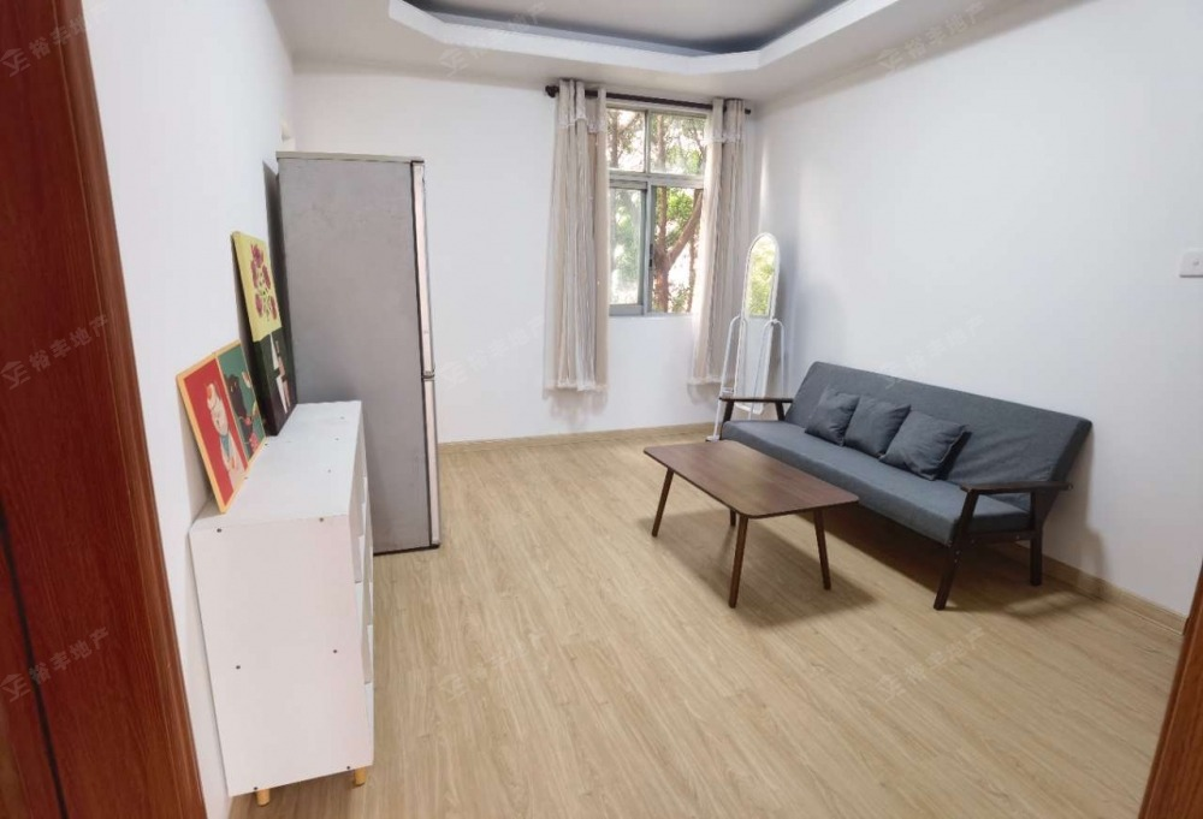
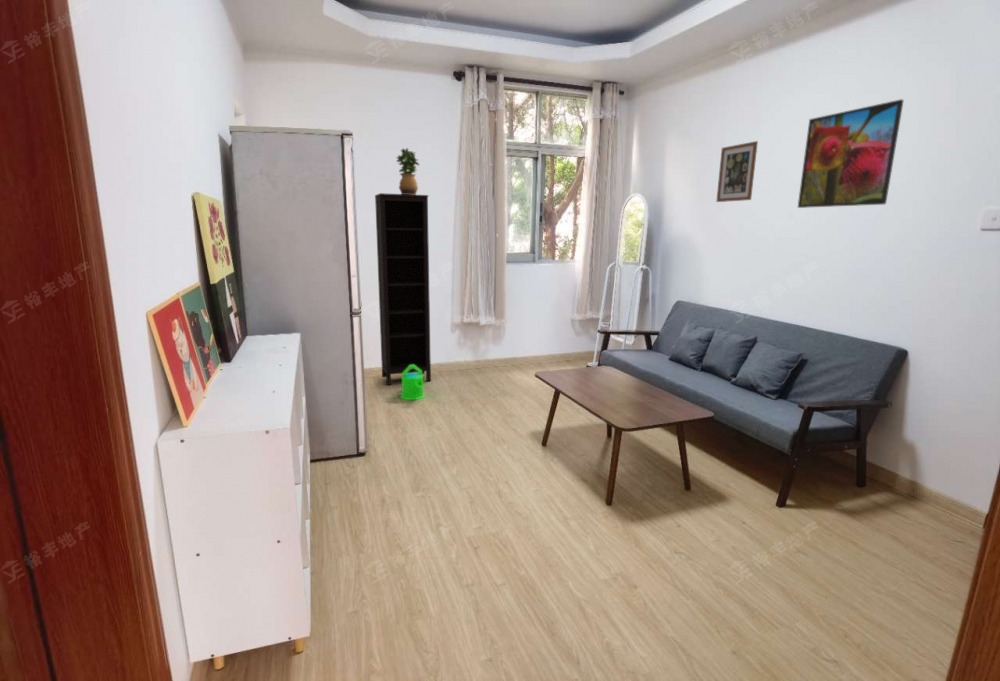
+ potted plant (407, 171)
+ watering can (413, 381)
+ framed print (845, 159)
+ wall art (736, 173)
+ bookcase (403, 290)
